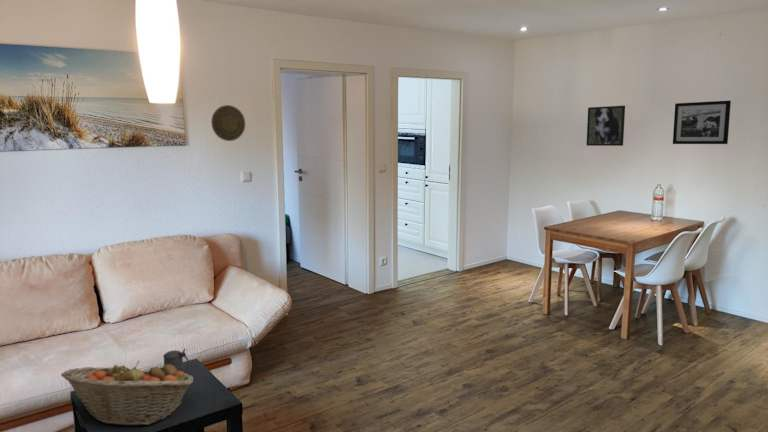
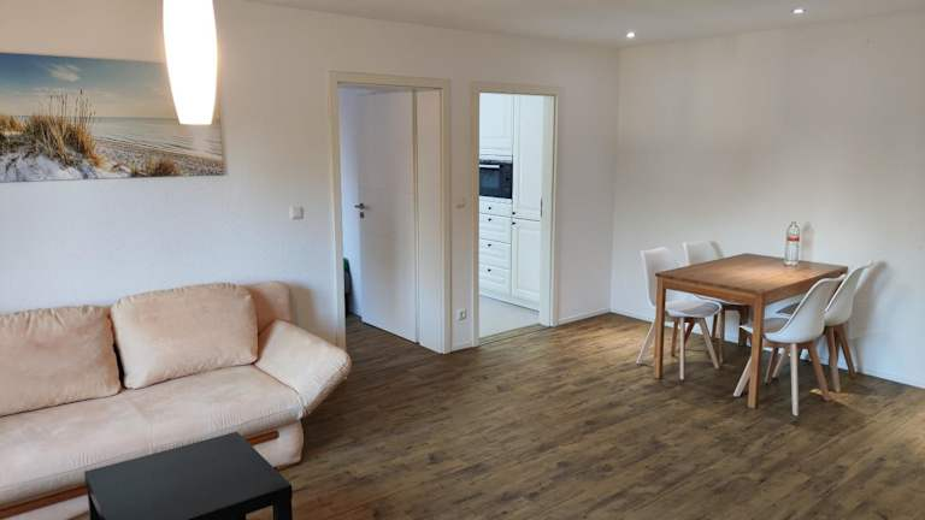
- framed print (605, 126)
- picture frame (700, 123)
- beer stein (176, 362)
- fruit basket (129, 386)
- decorative plate (229, 123)
